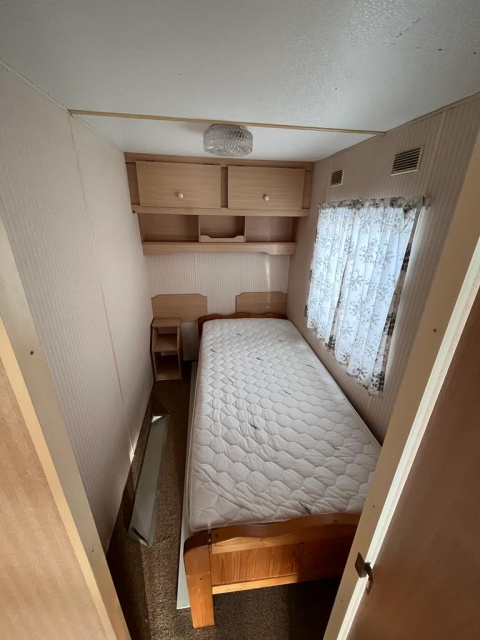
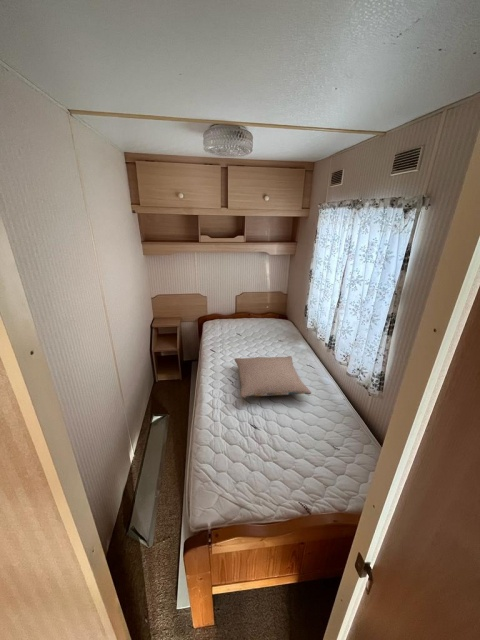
+ pillow (269, 375)
